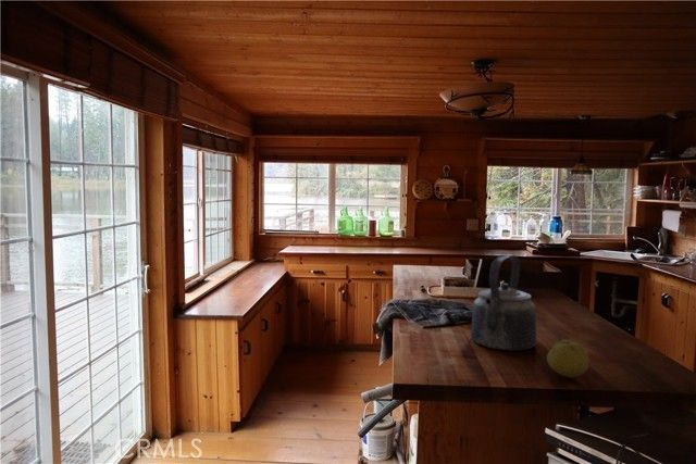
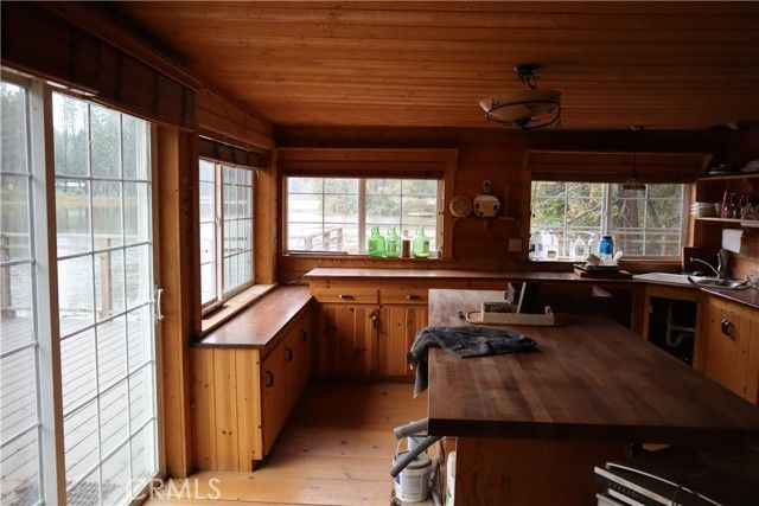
- fruit (568, 359)
- kettle (501, 300)
